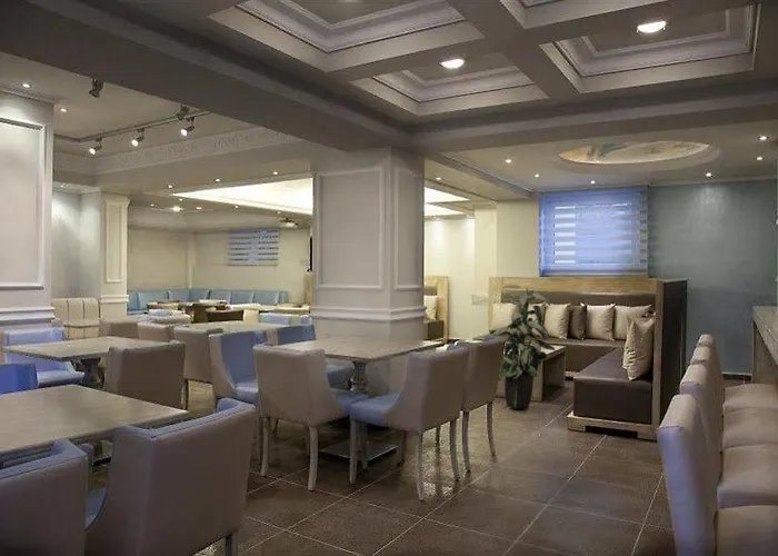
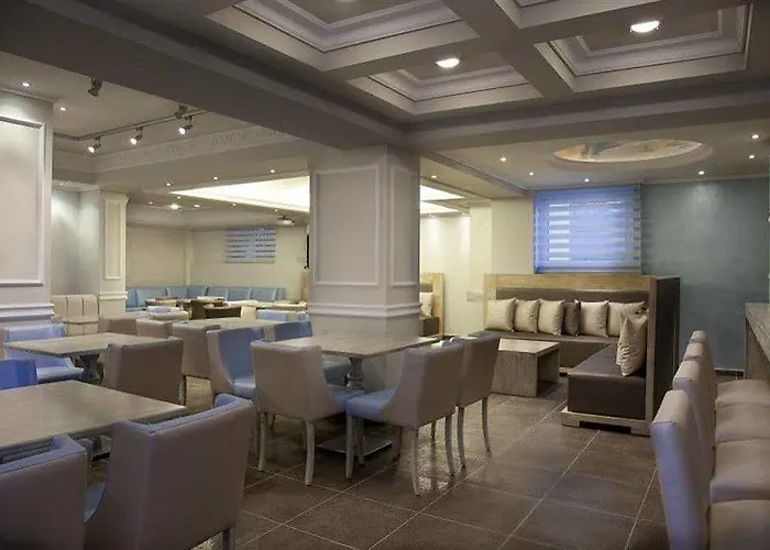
- indoor plant (519, 346)
